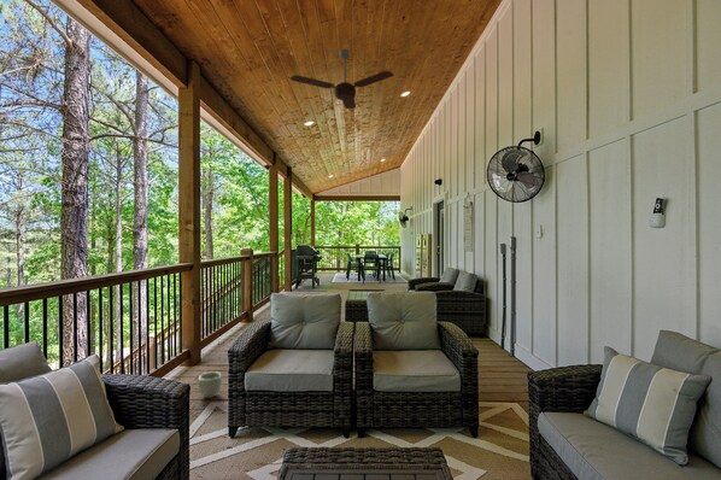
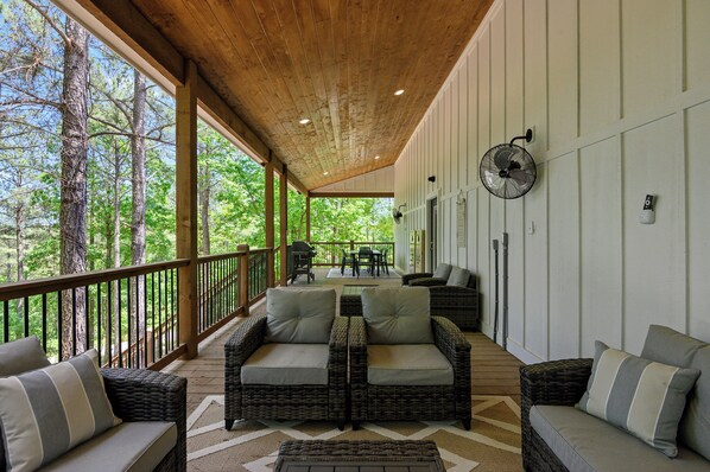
- ceiling fan (344, 77)
- planter (210, 385)
